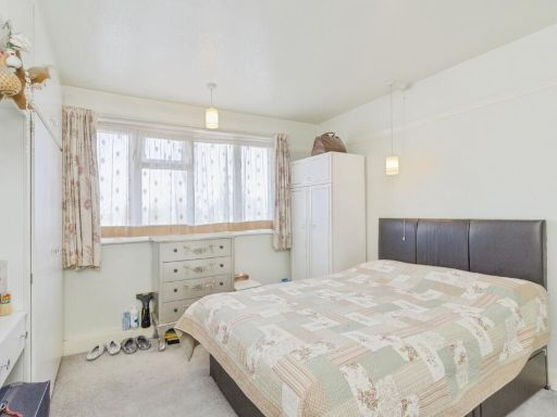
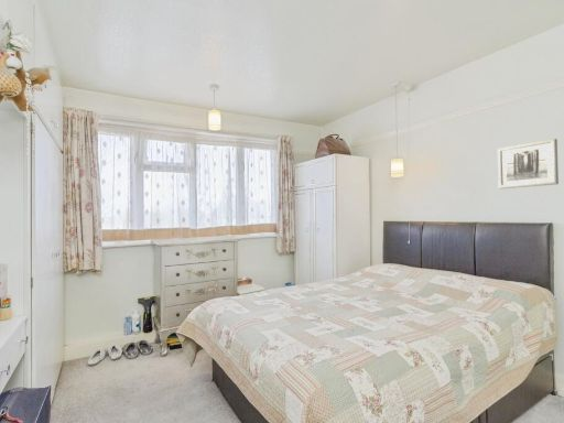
+ wall art (525, 165)
